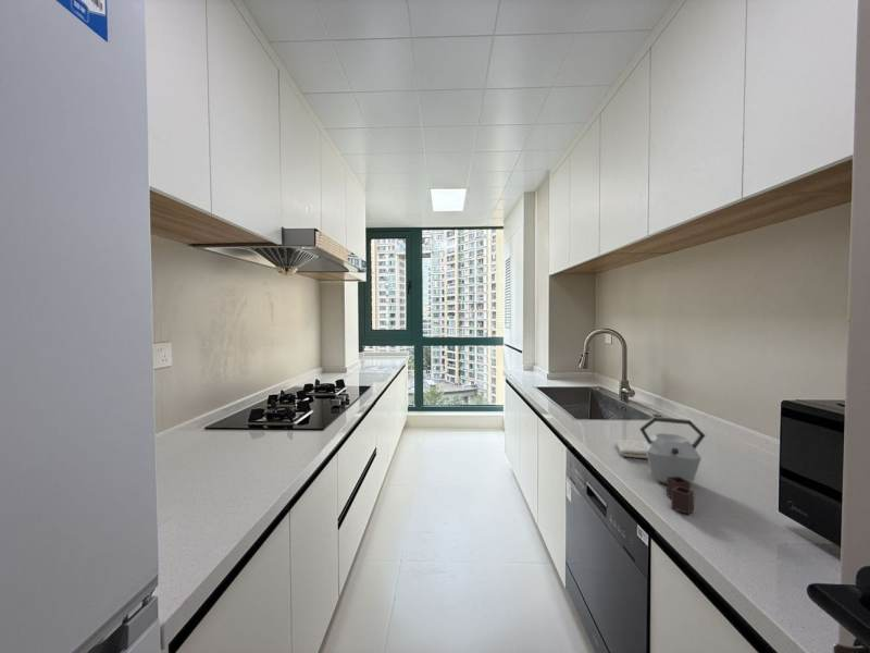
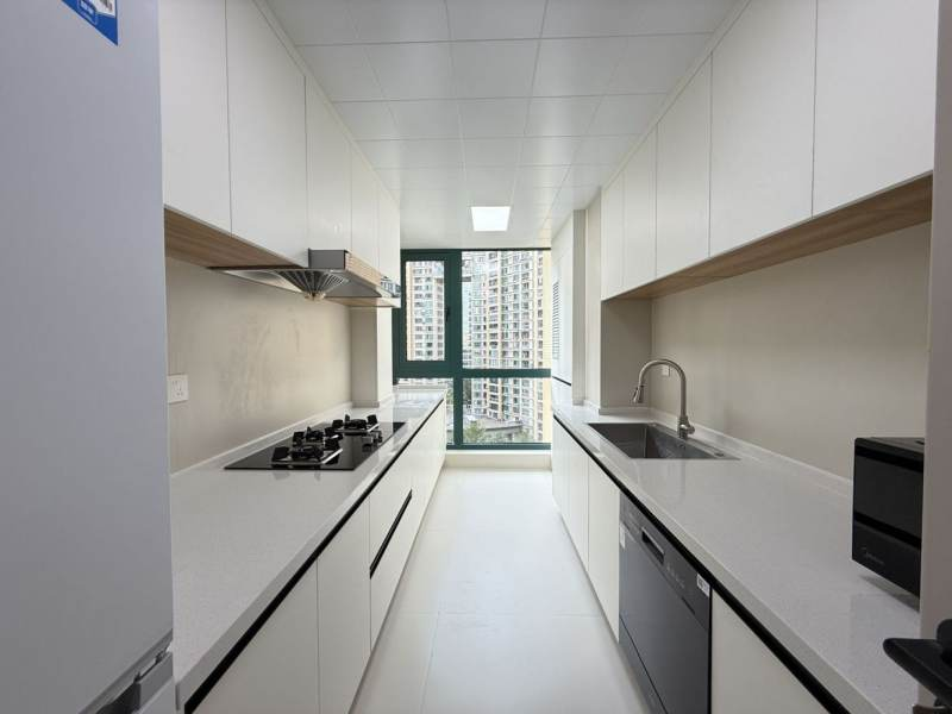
- kettle (674, 457)
- washcloth (645, 449)
